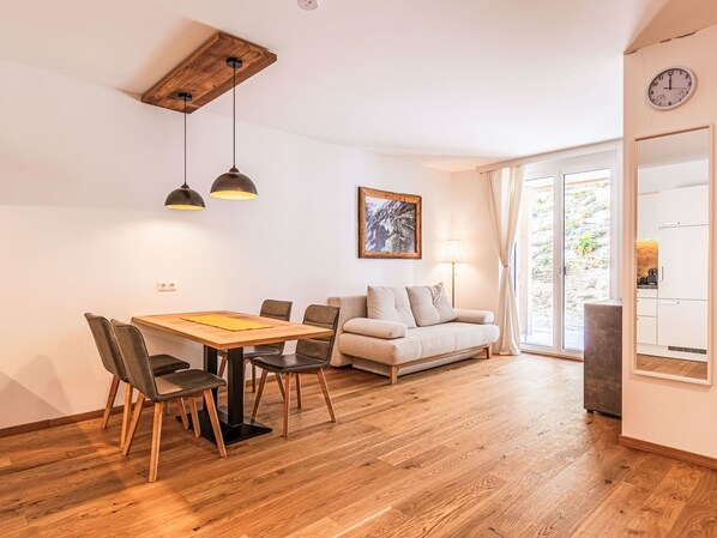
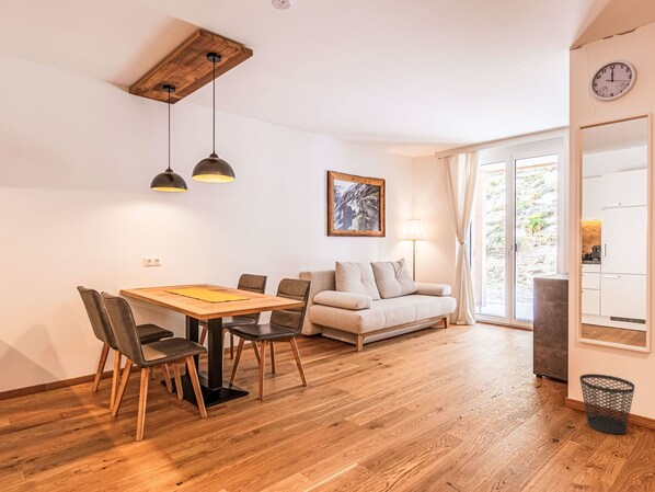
+ wastebasket (606, 403)
